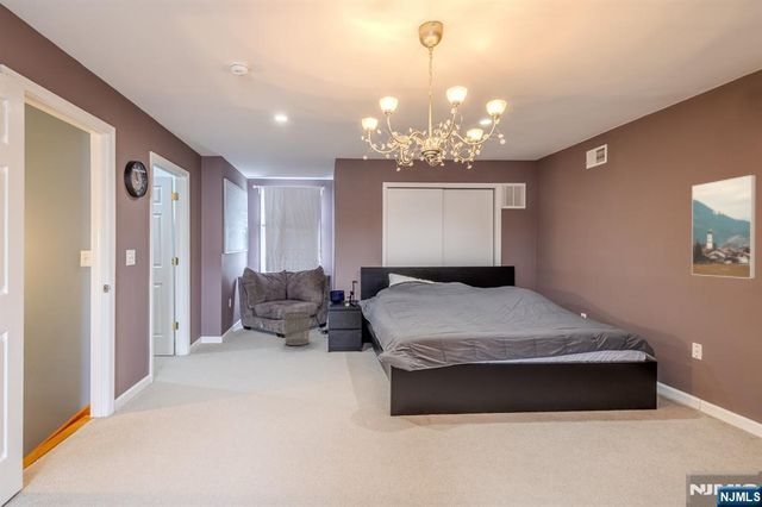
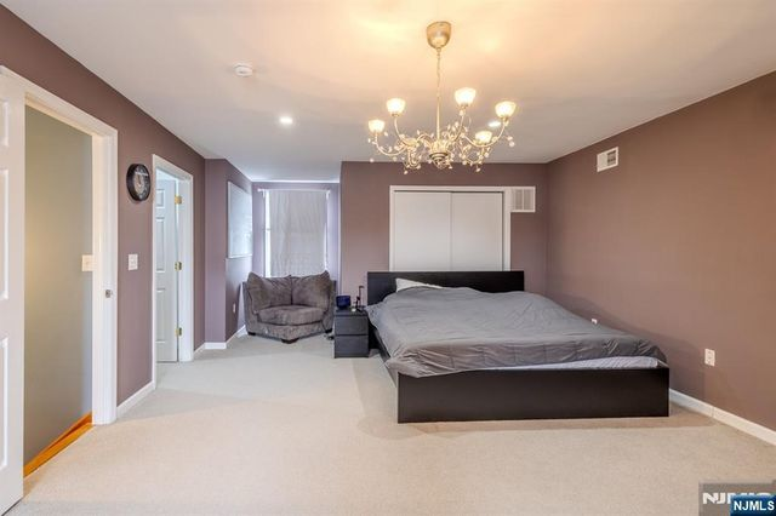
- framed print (720, 229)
- waste bin (296, 327)
